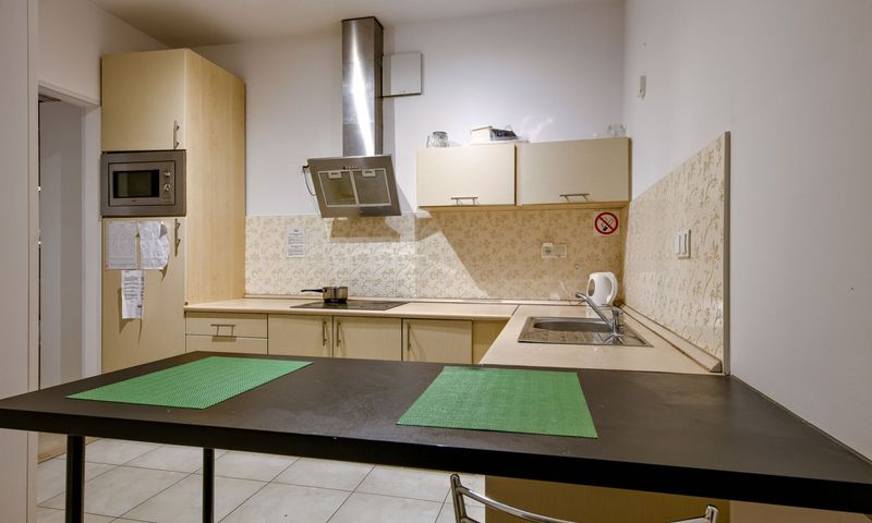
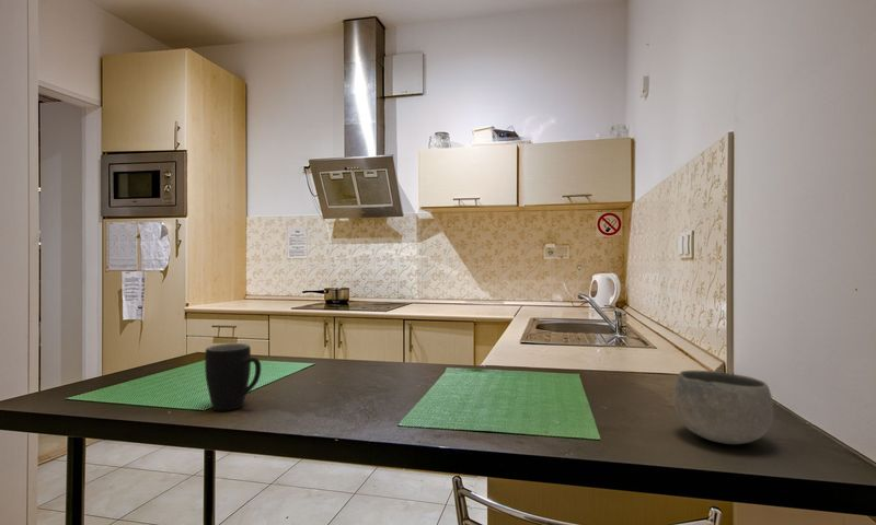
+ bowl (719, 407)
+ mug (235, 377)
